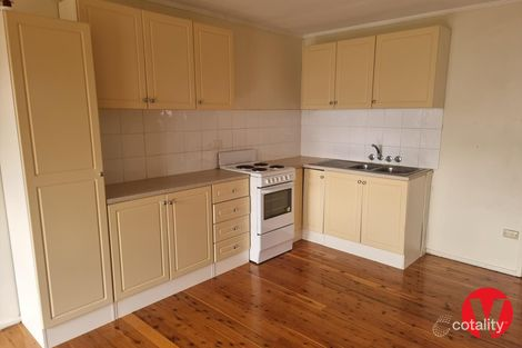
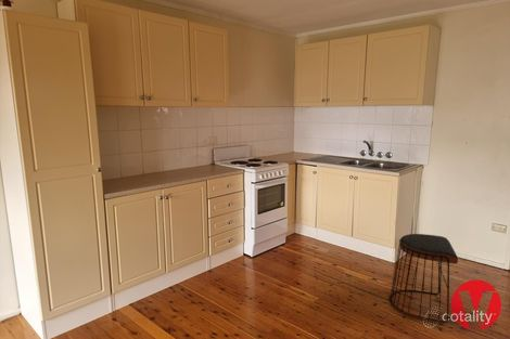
+ stool (423, 273)
